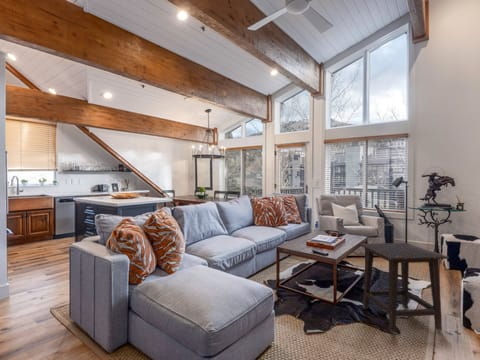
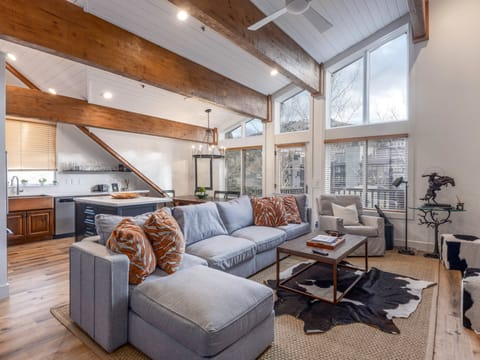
- side table (397, 284)
